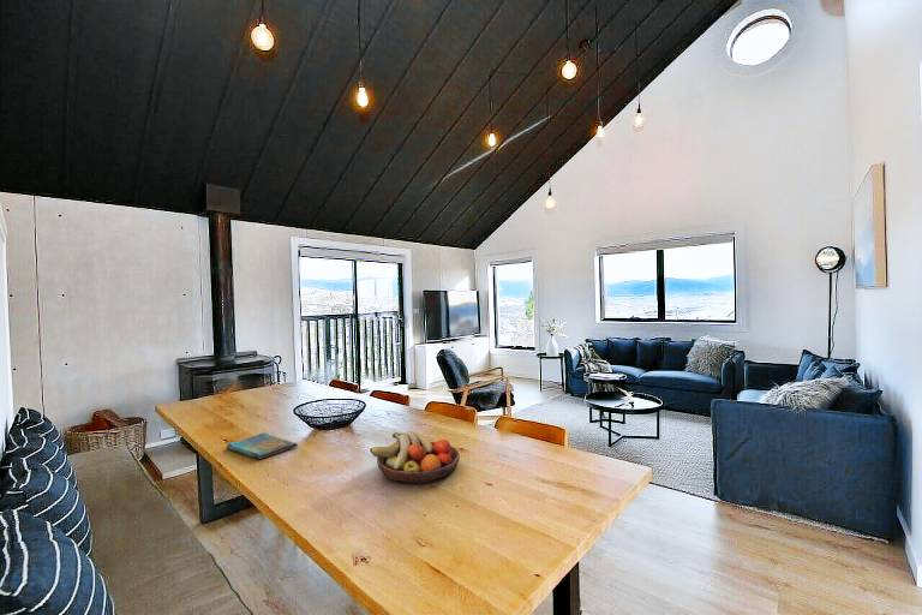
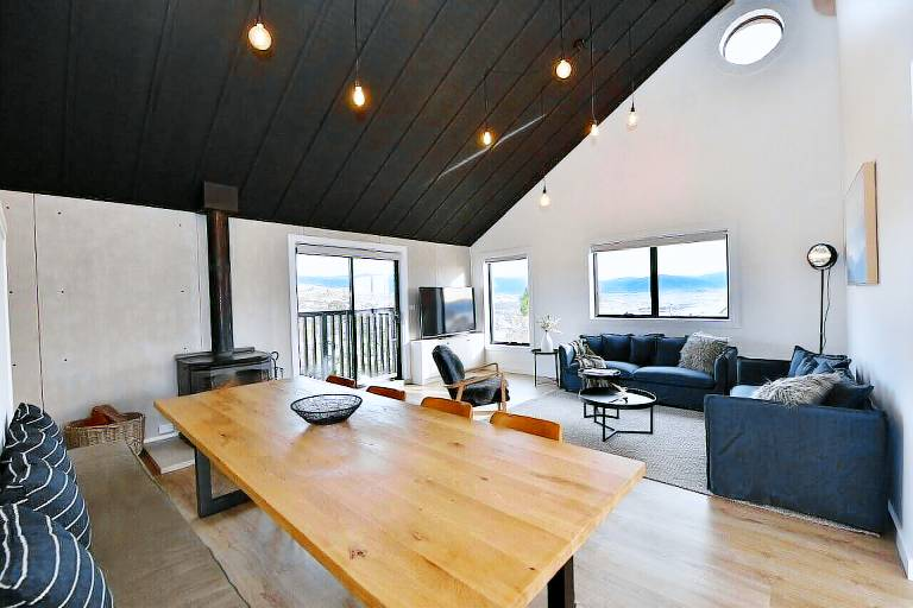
- dish towel (262, 444)
- fruit bowl (418, 452)
